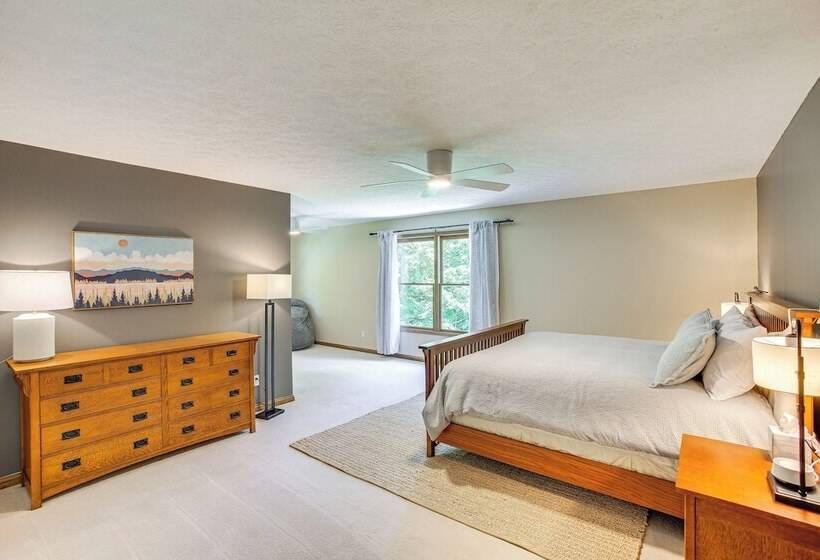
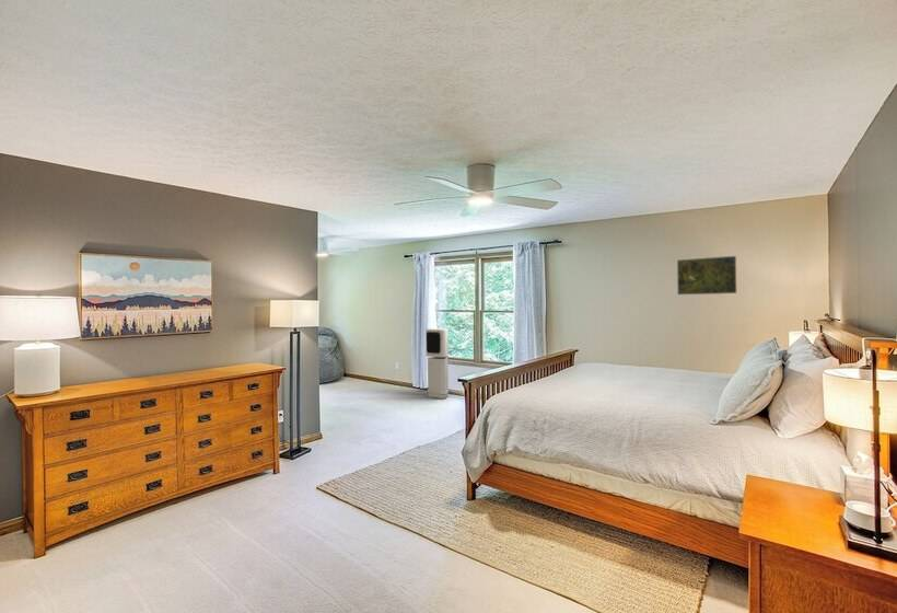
+ air purifier (441, 361)
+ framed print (706, 276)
